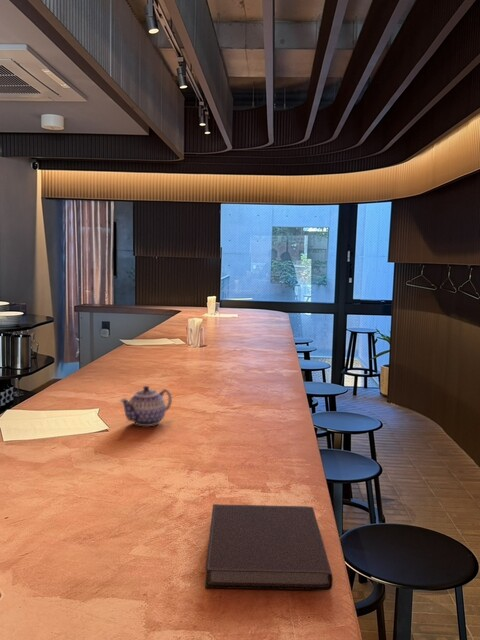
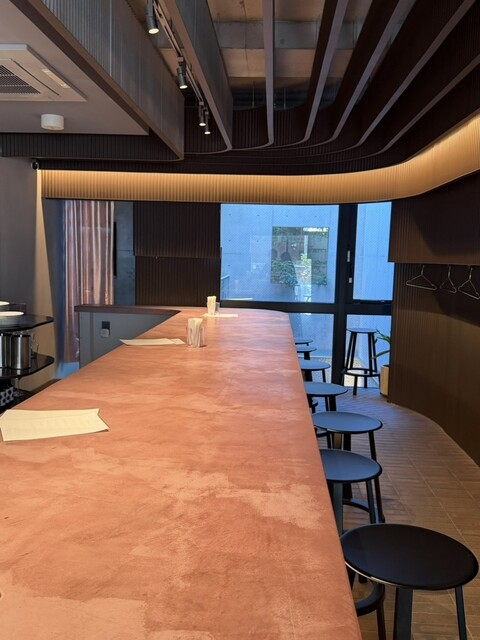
- teapot (146, 404)
- notebook (265, 542)
